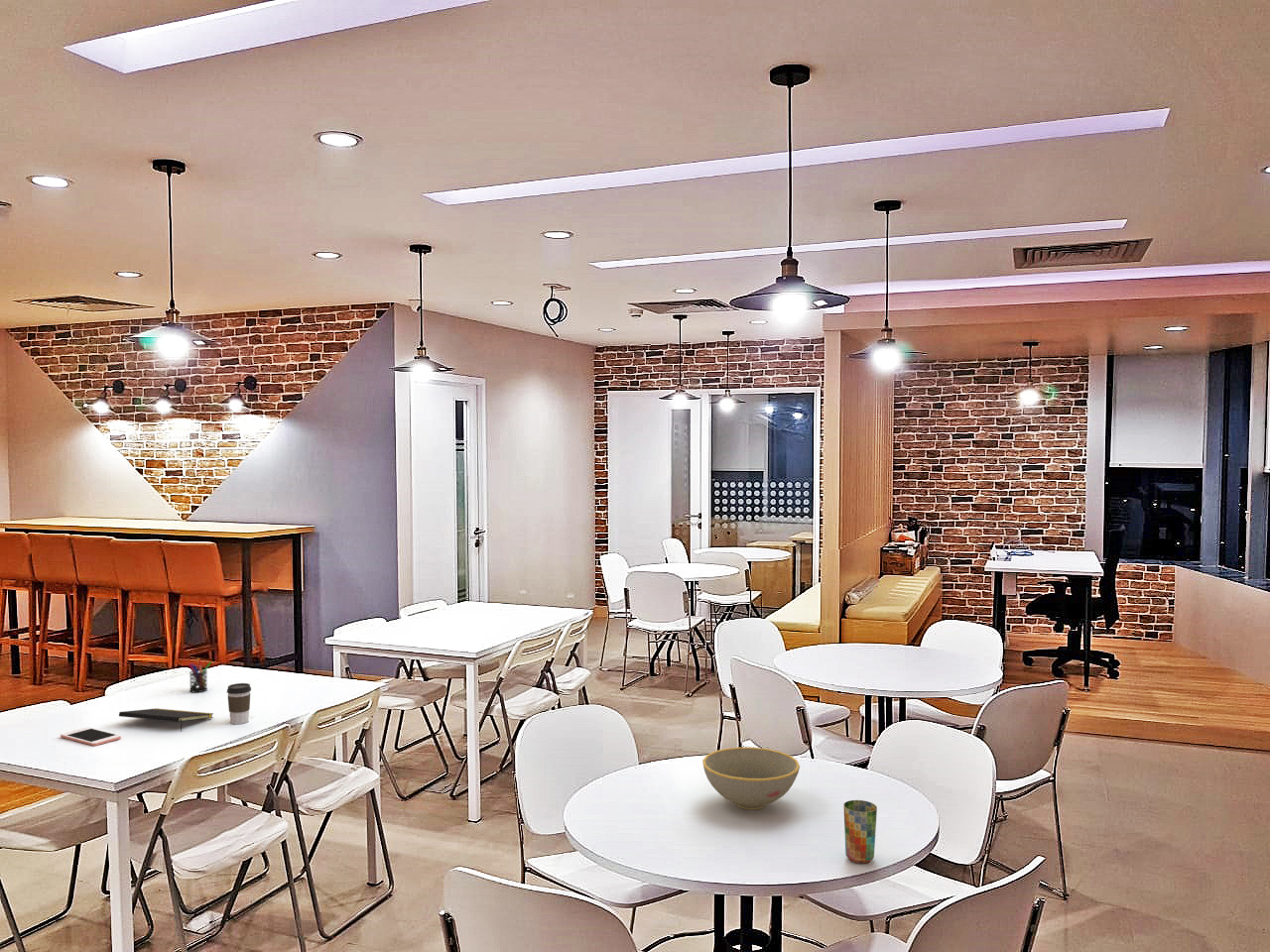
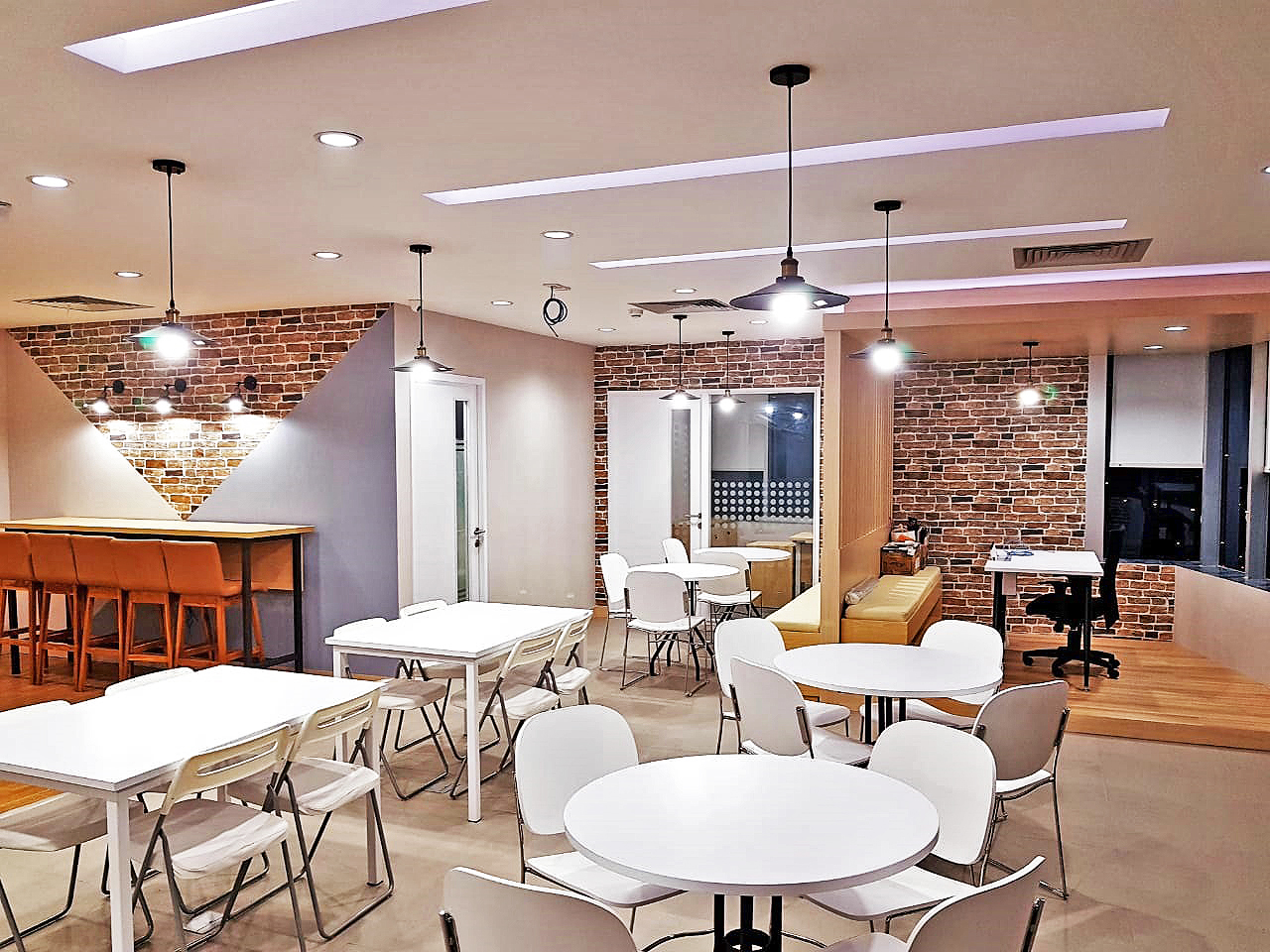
- notepad (167, 714)
- coffee cup (239, 703)
- cell phone (90, 736)
- pen holder (200, 673)
- cup (859, 832)
- bowl (750, 782)
